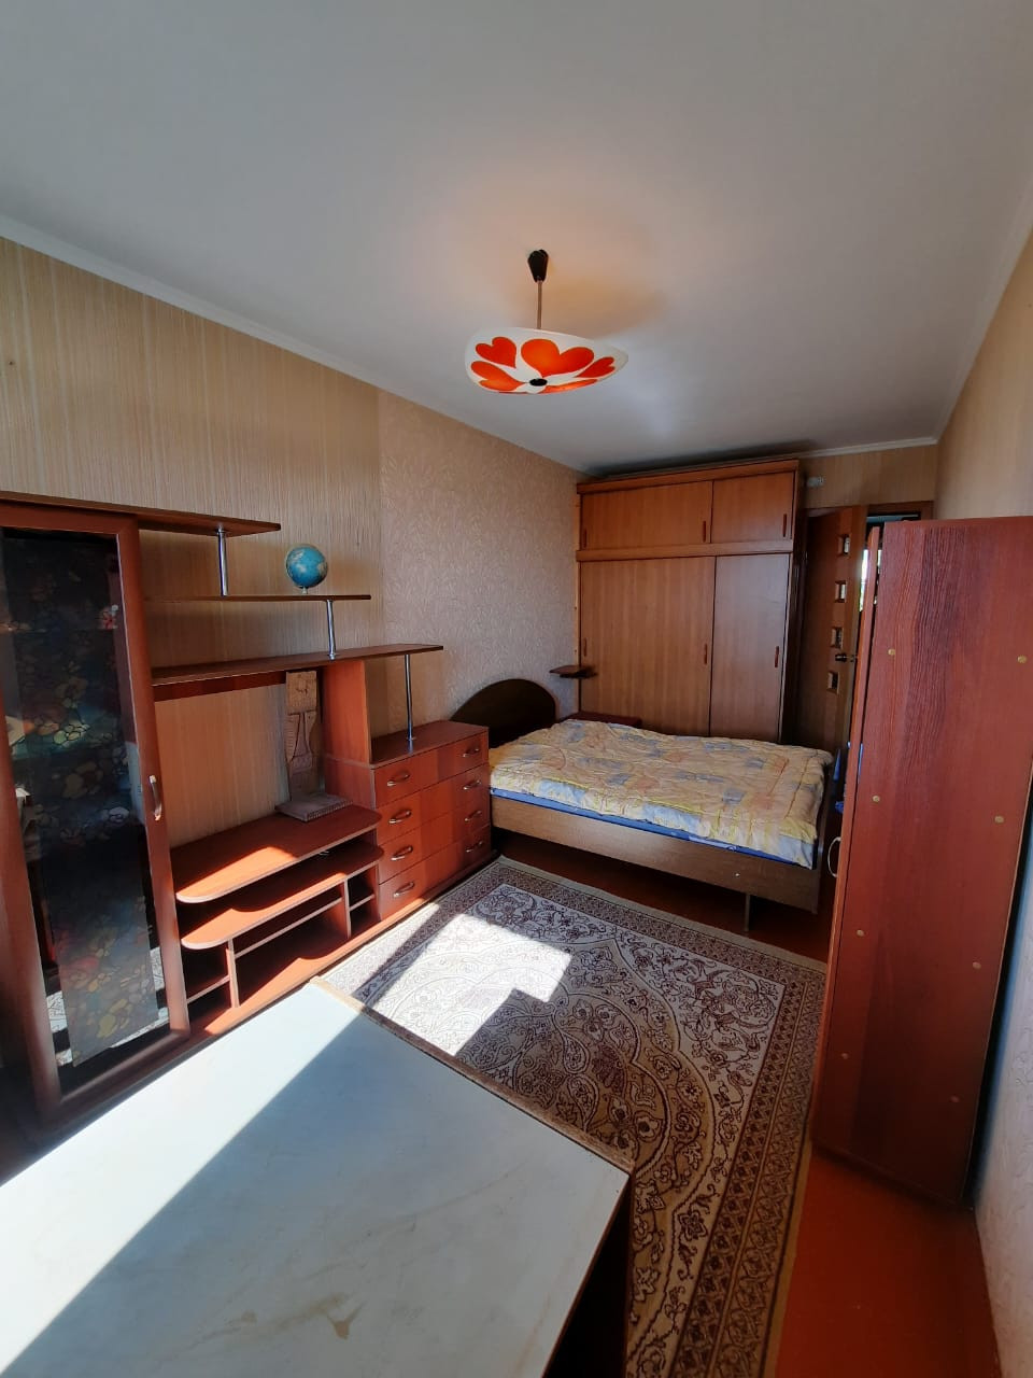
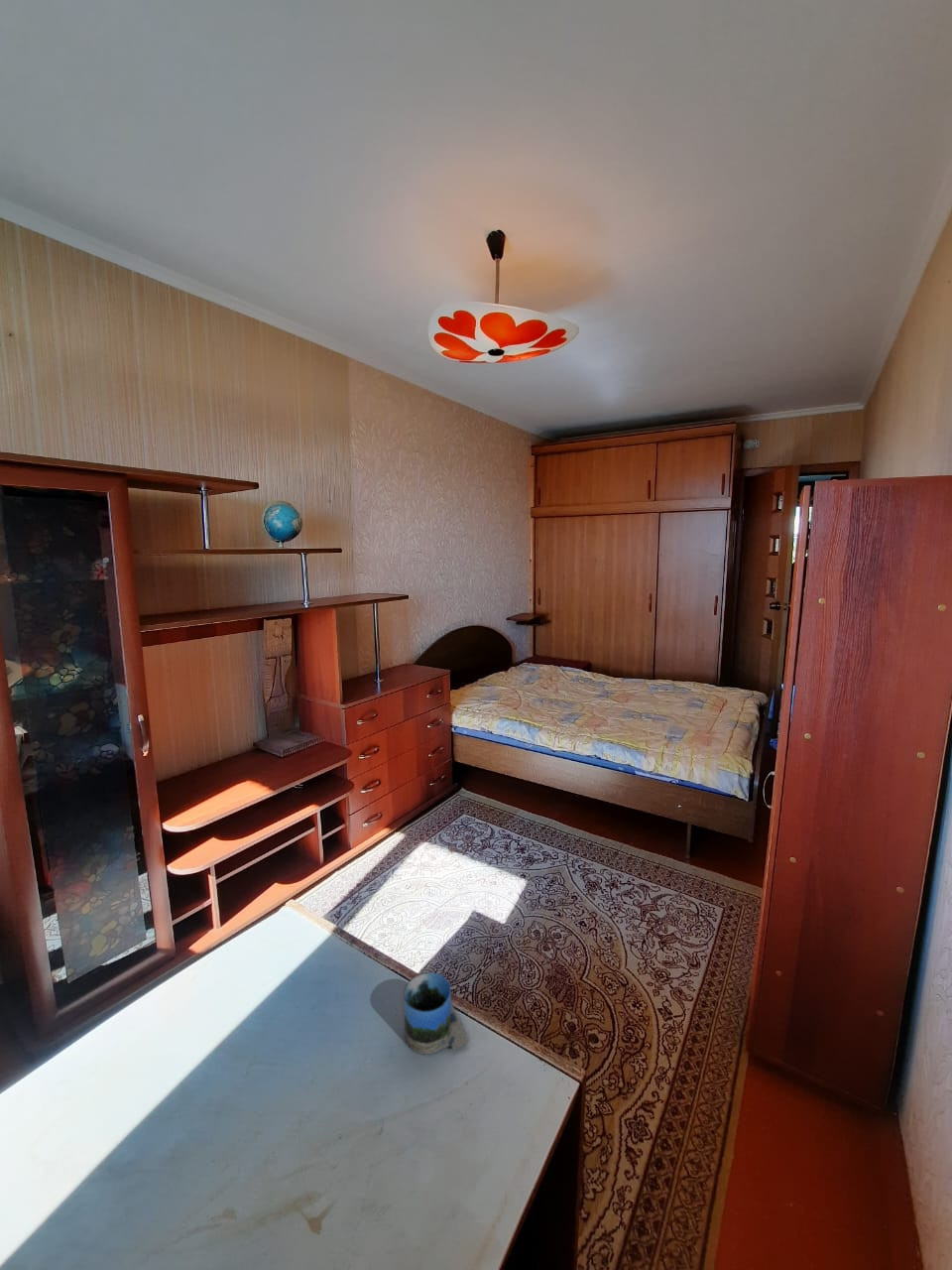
+ mug (431, 1008)
